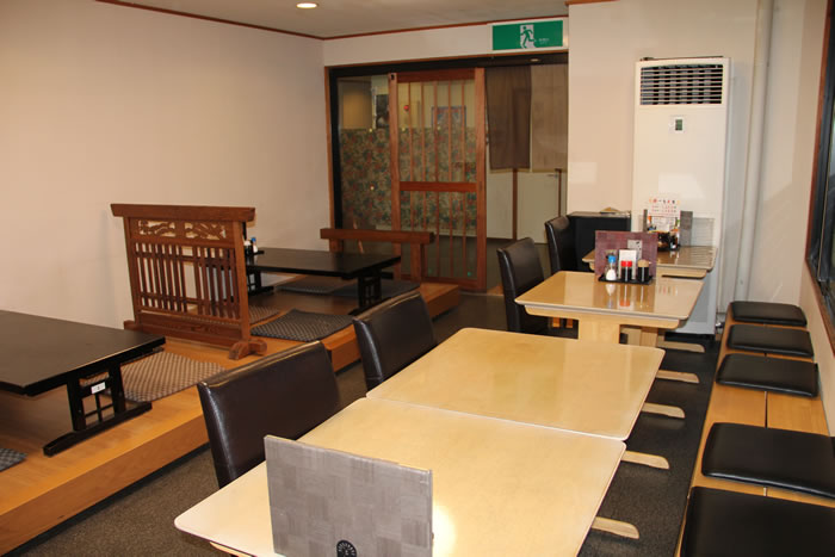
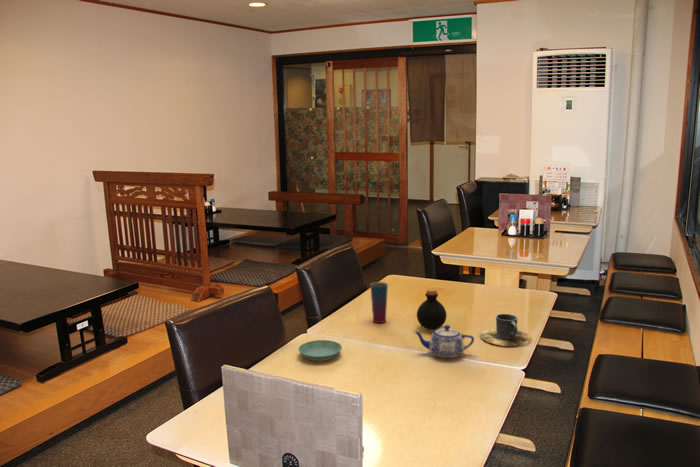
+ cup (379, 302)
+ teapot (443, 339)
+ saucer (320, 351)
+ bottle (431, 309)
+ cup (505, 327)
